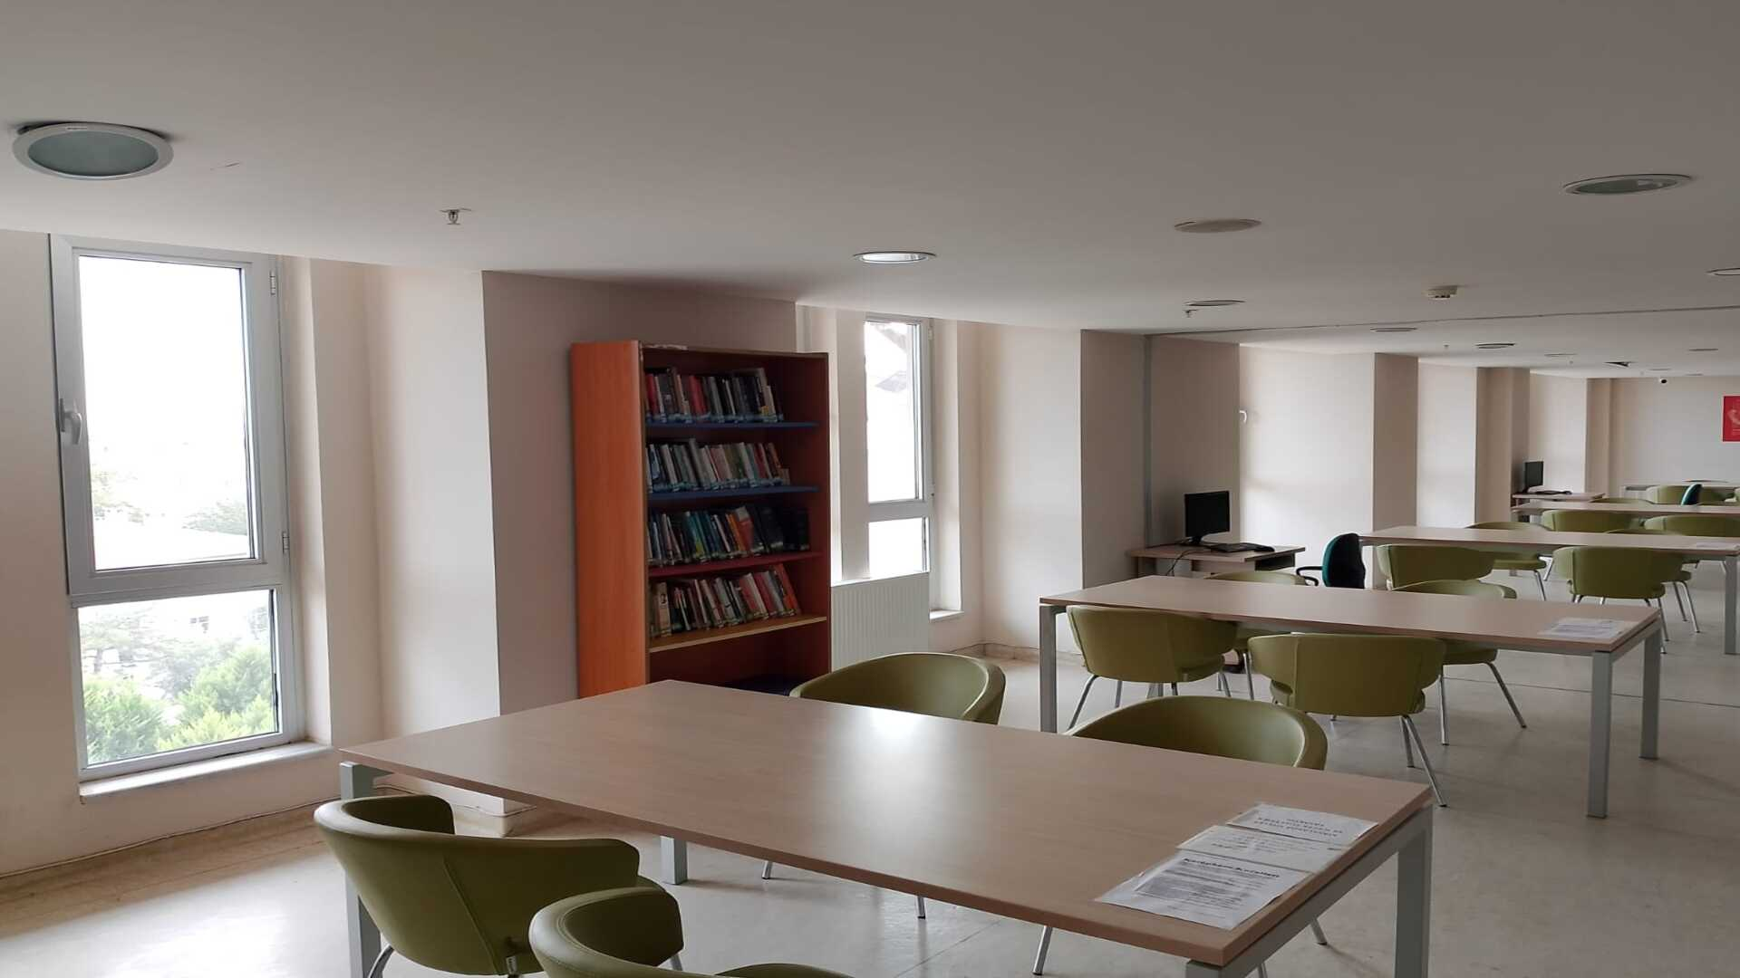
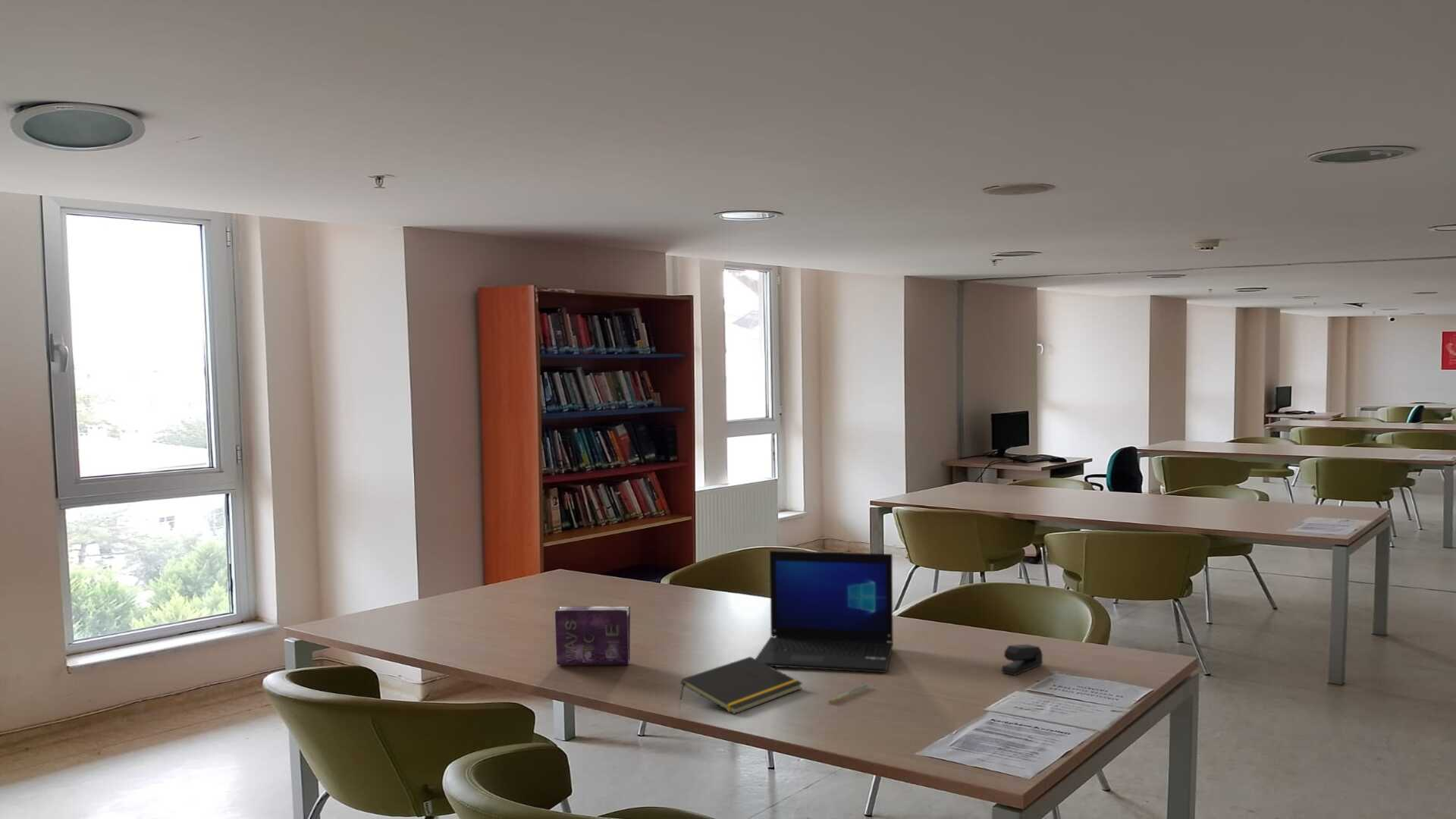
+ stapler (1022, 655)
+ book (593, 635)
+ notepad (742, 683)
+ laptop (824, 608)
+ pen (849, 693)
